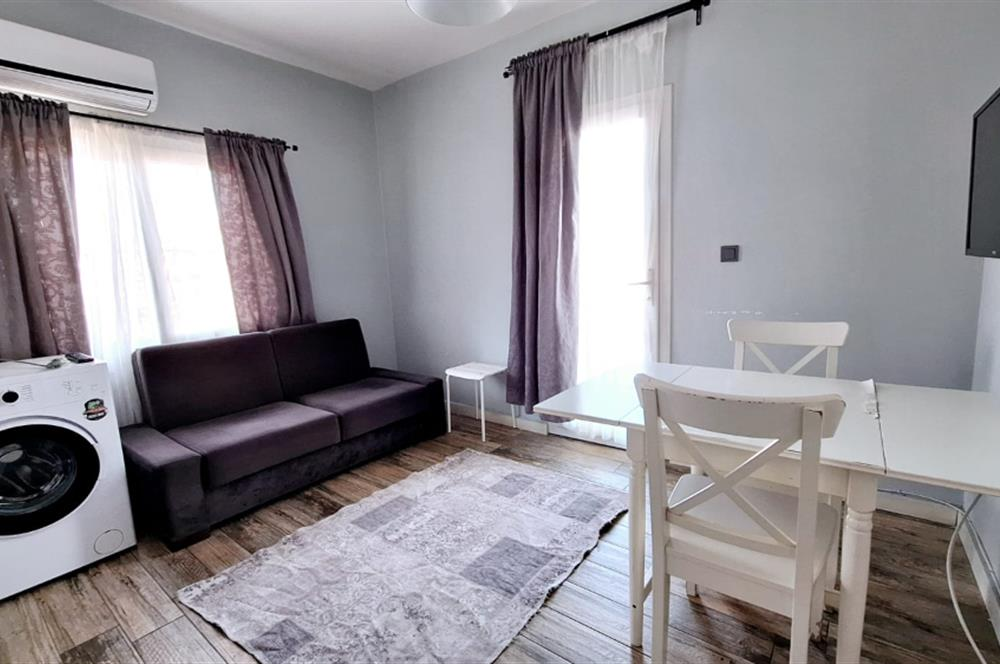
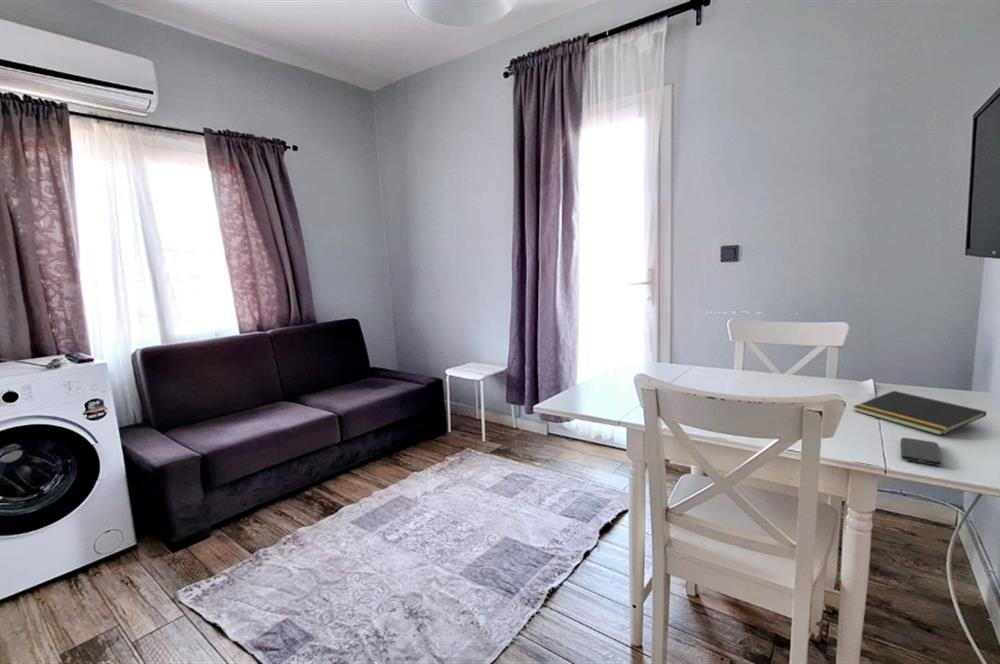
+ smartphone (919, 450)
+ notepad (915, 410)
